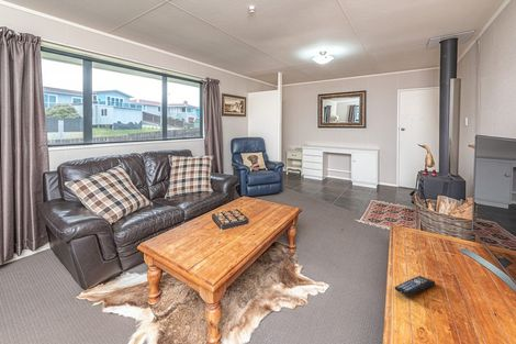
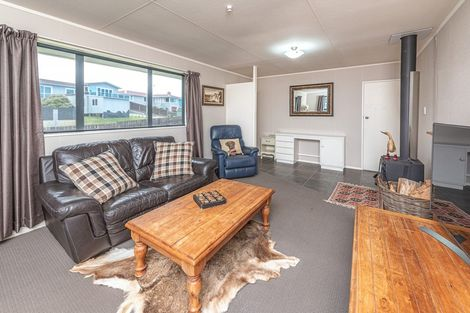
- remote control (415, 285)
